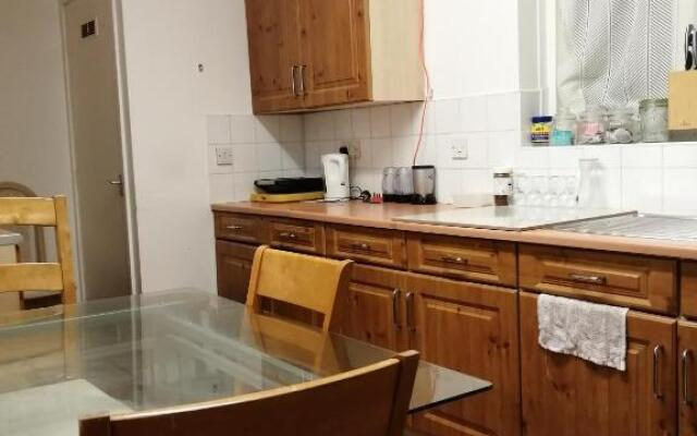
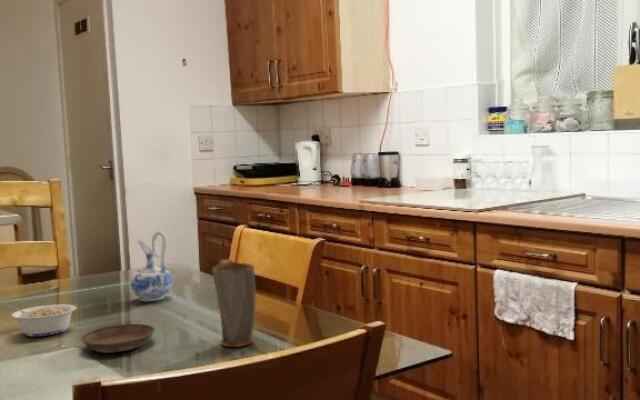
+ mug (233, 302)
+ ceramic pitcher (150, 265)
+ saucer (118, 339)
+ legume (42, 319)
